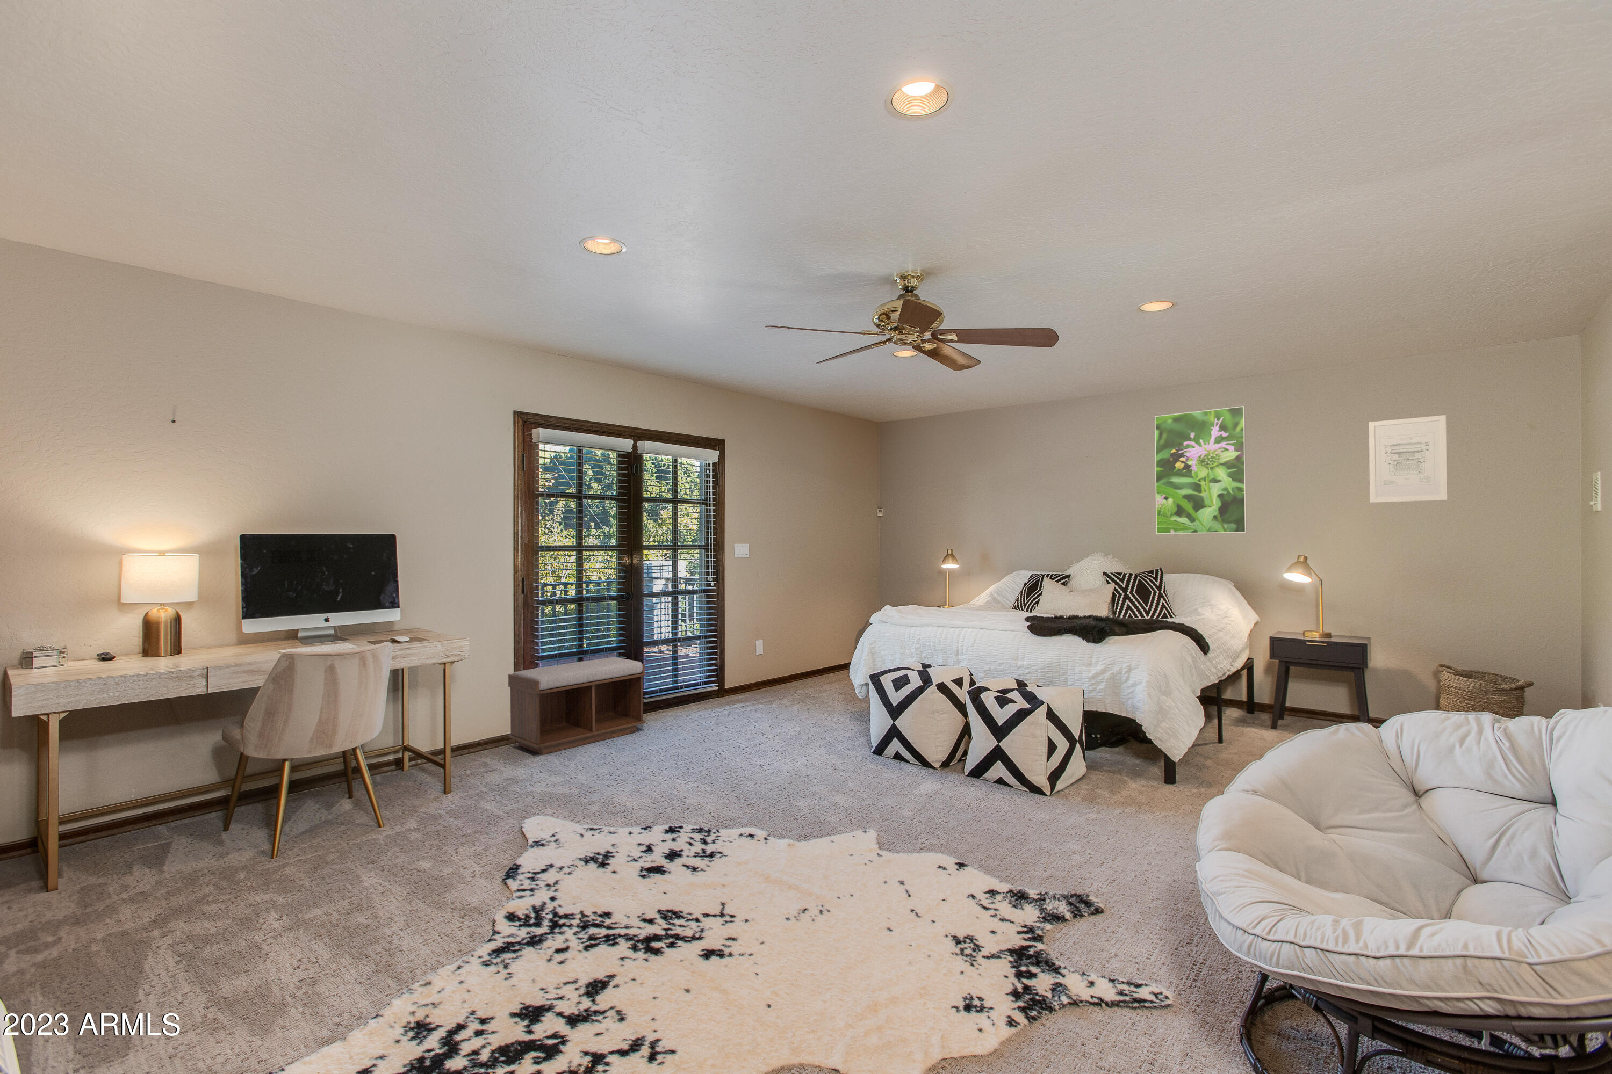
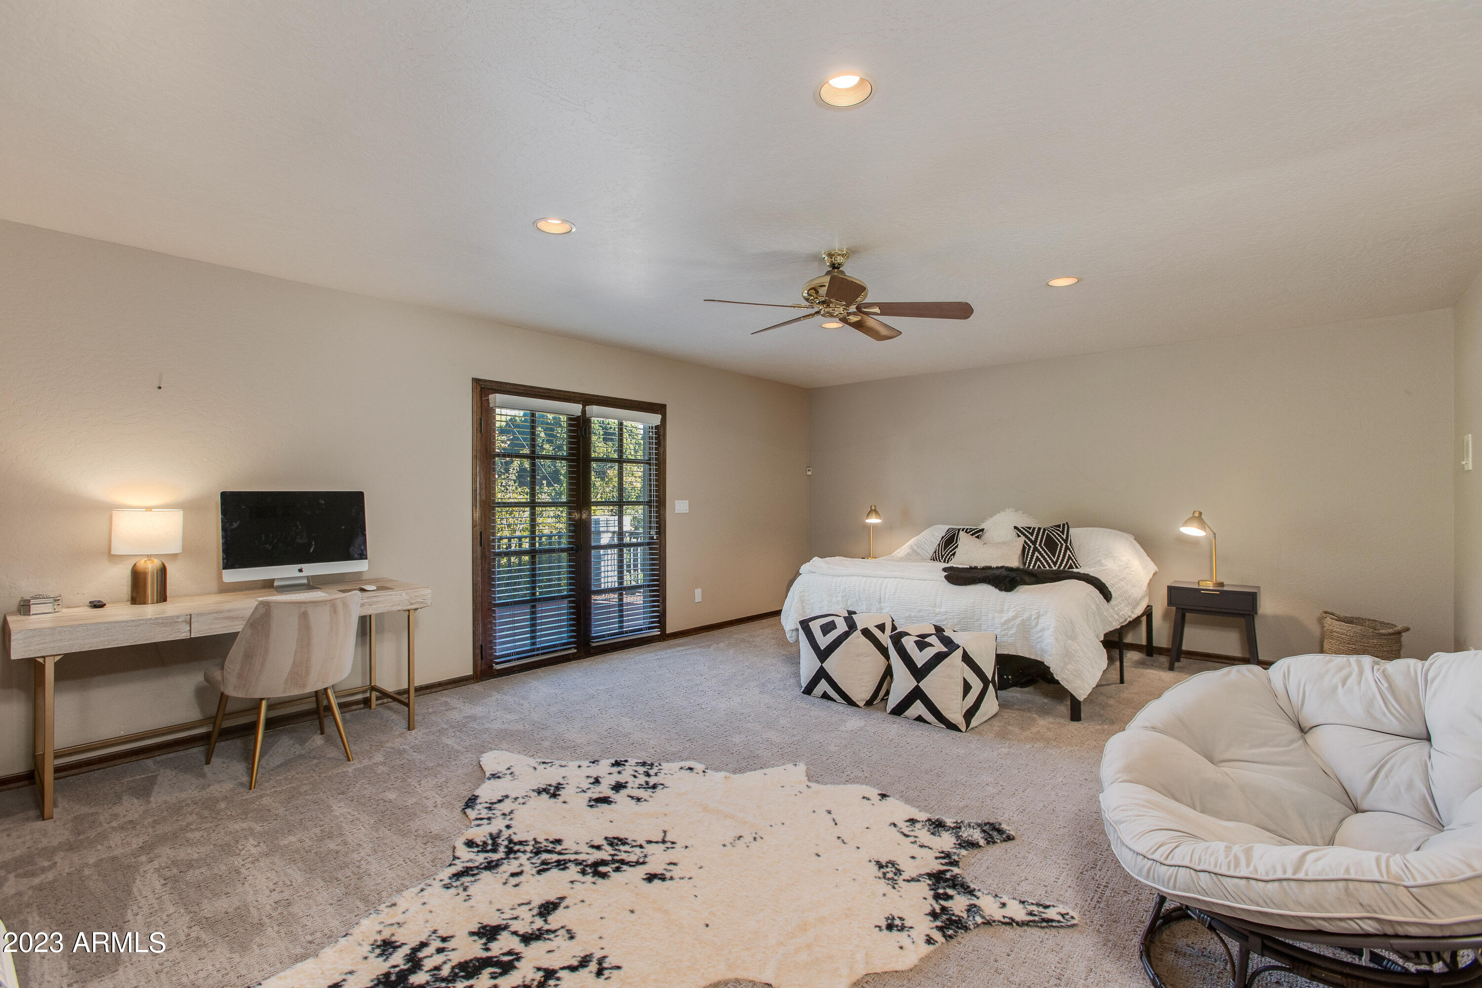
- bench (579, 701)
- wall art (1407, 459)
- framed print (1198, 472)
